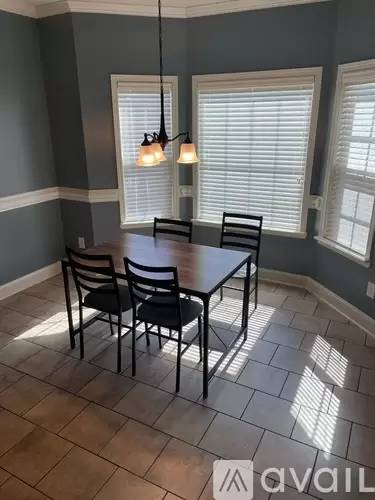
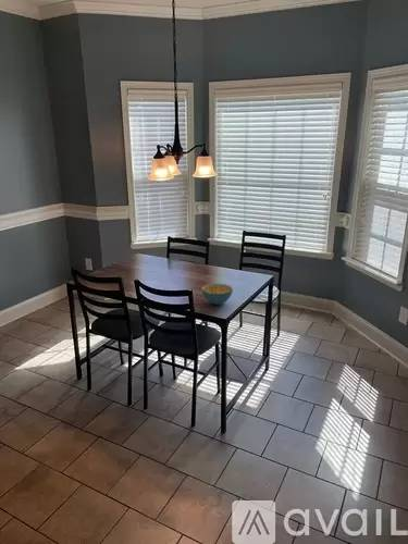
+ cereal bowl (217, 295)
